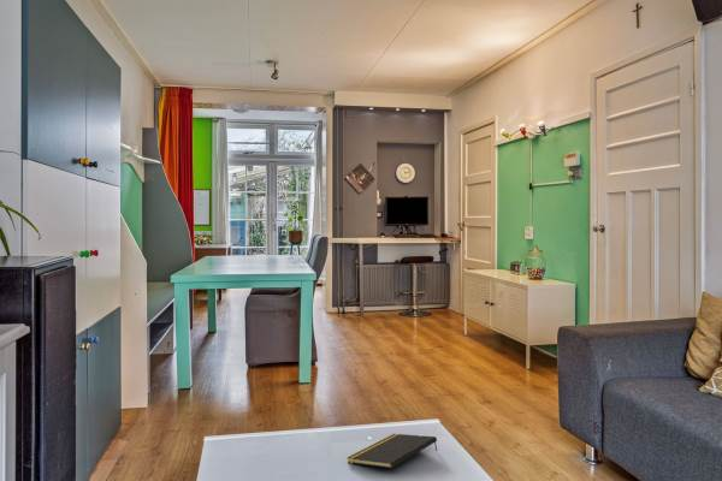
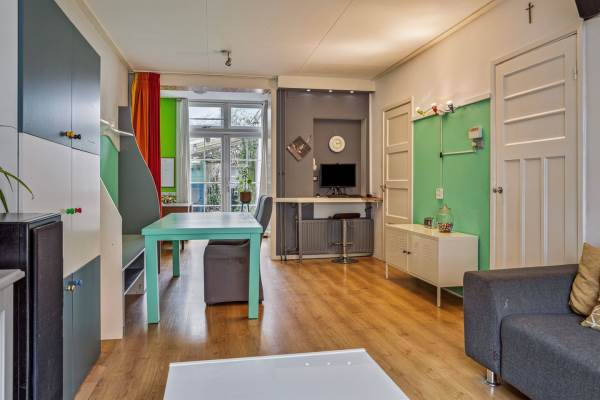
- notepad (392, 449)
